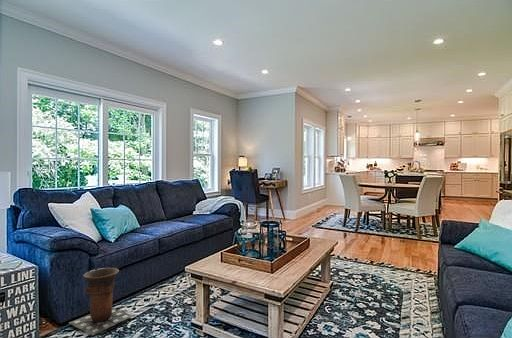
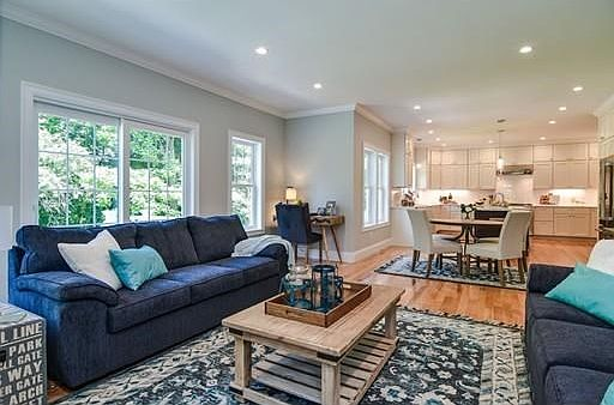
- vase (101, 296)
